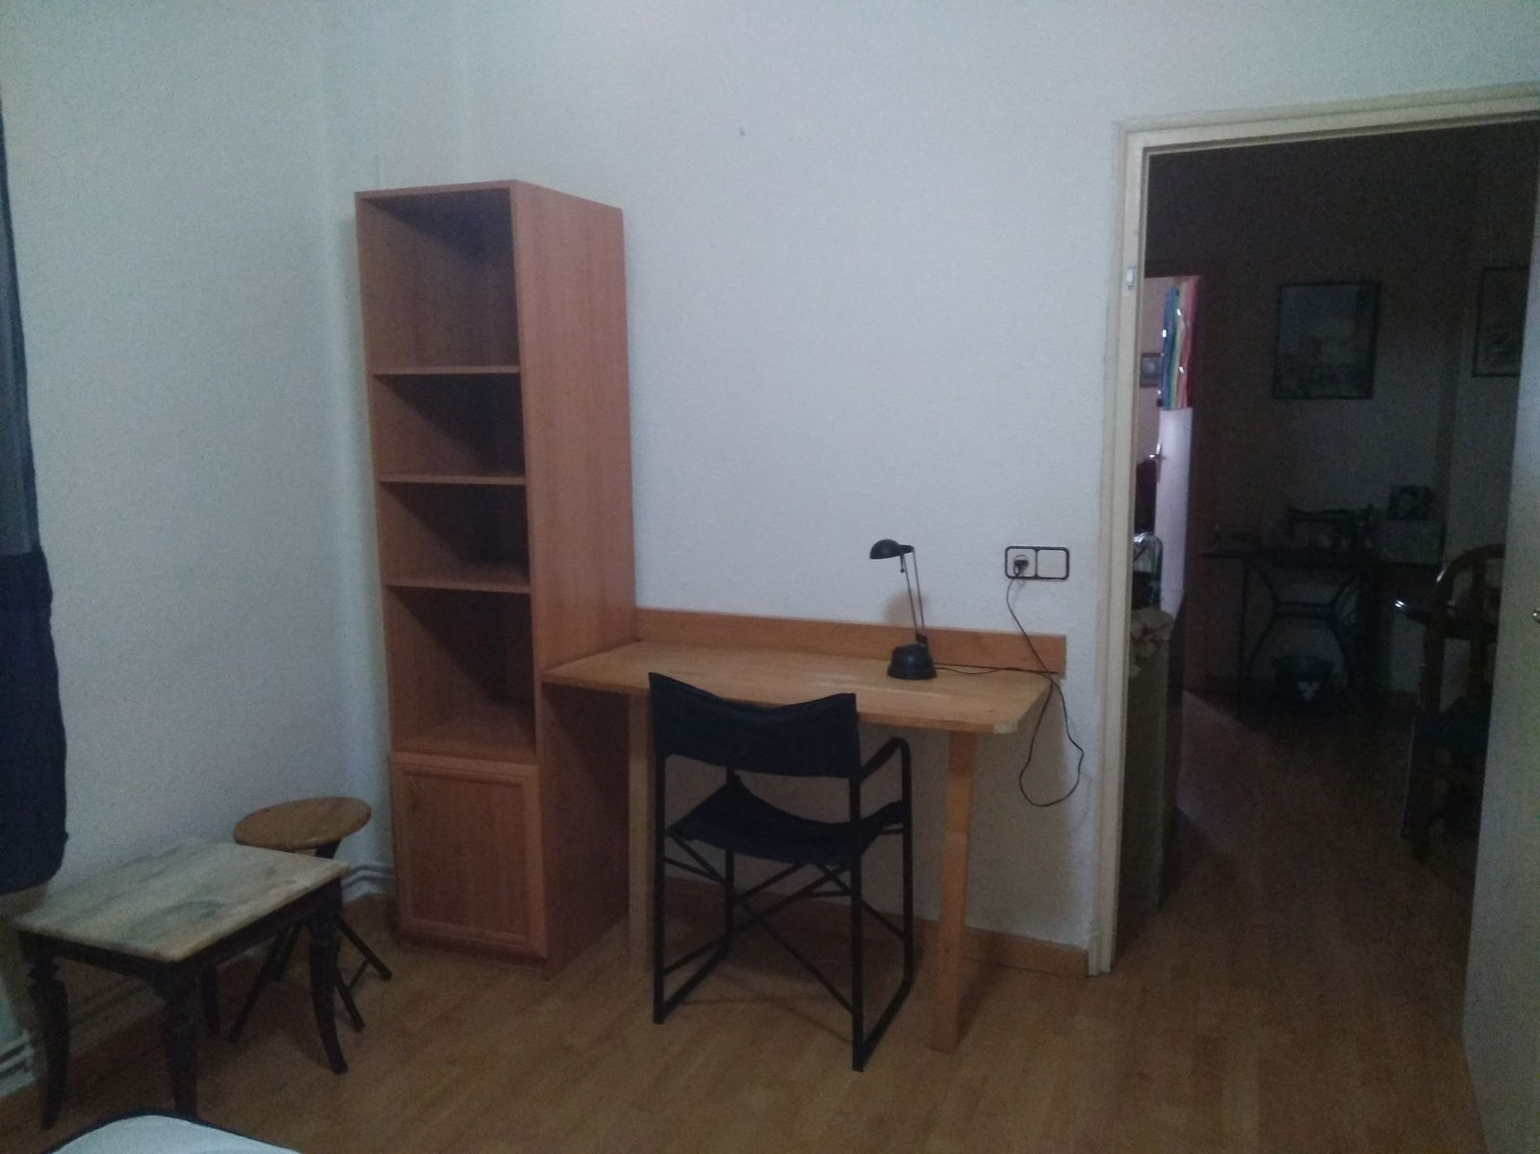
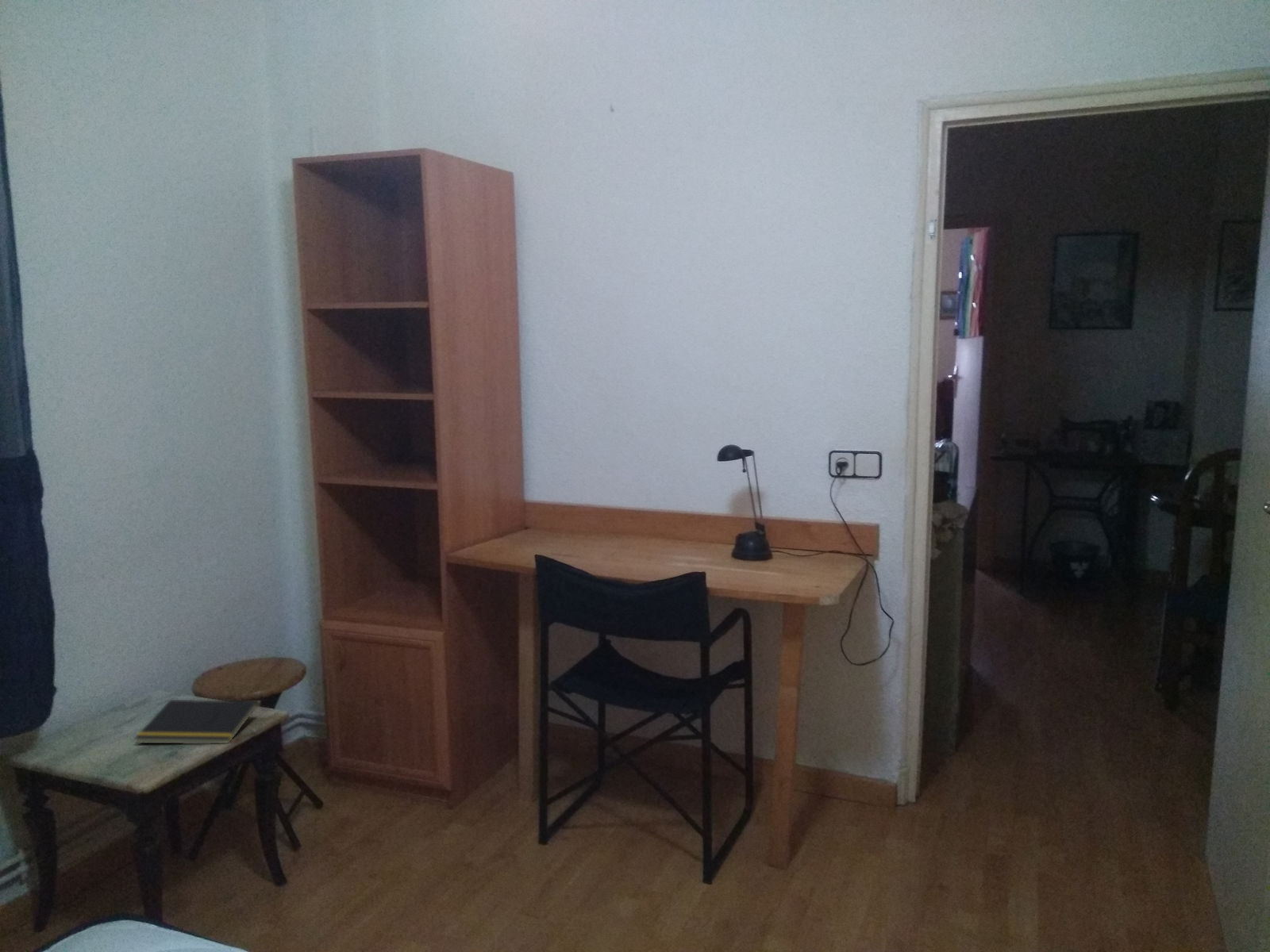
+ notepad (198, 721)
